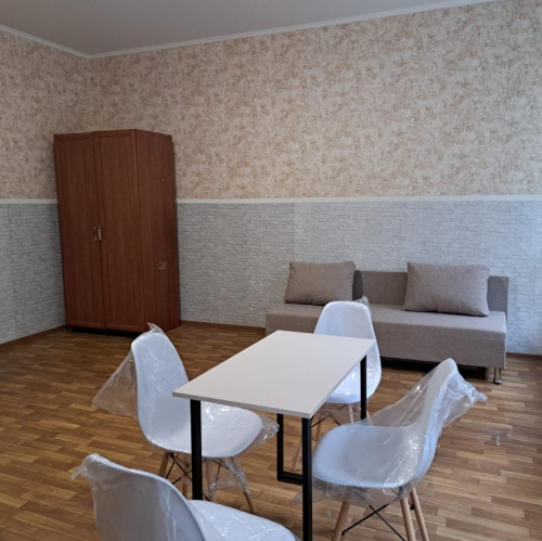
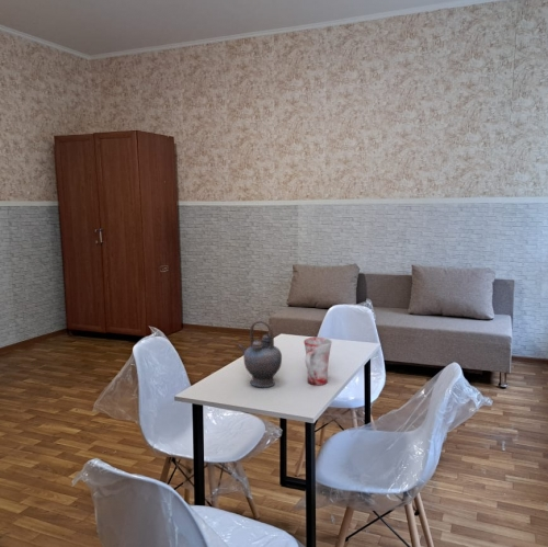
+ teapot (259, 351)
+ mug (315, 363)
